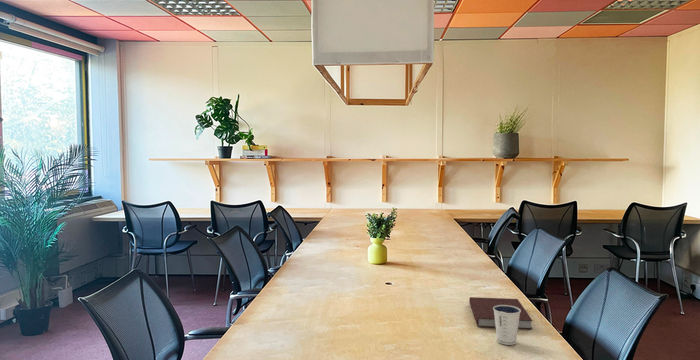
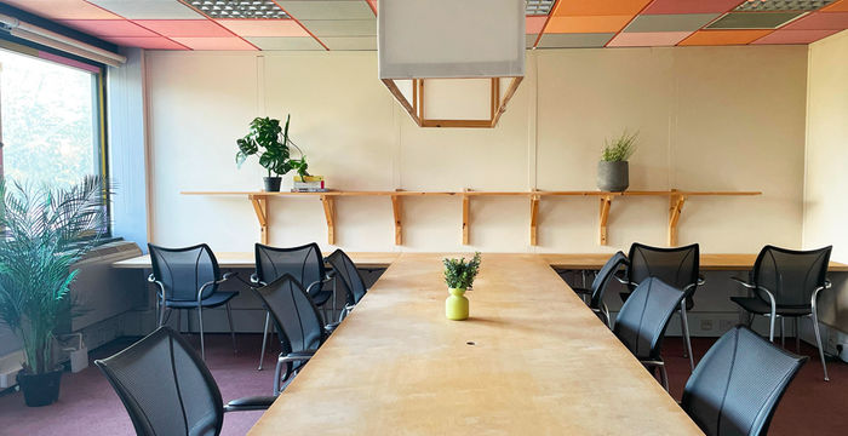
- dixie cup (506, 325)
- notebook (493, 311)
